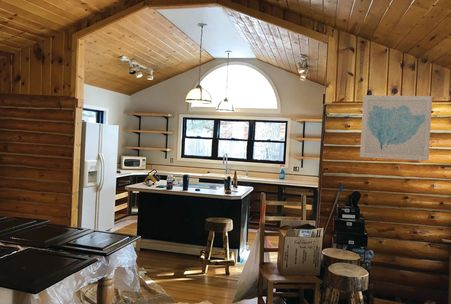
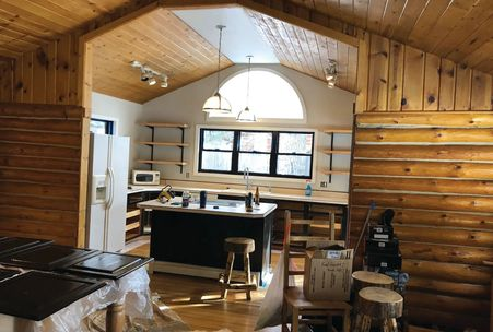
- wall art (395, 127)
